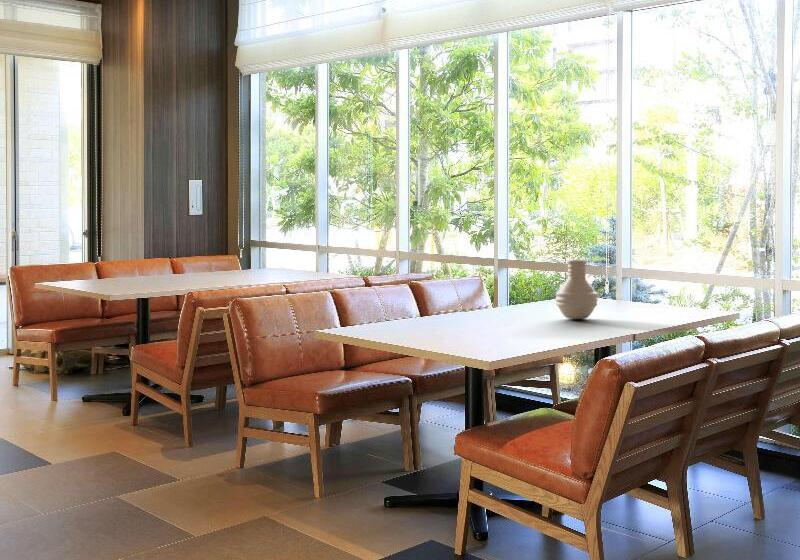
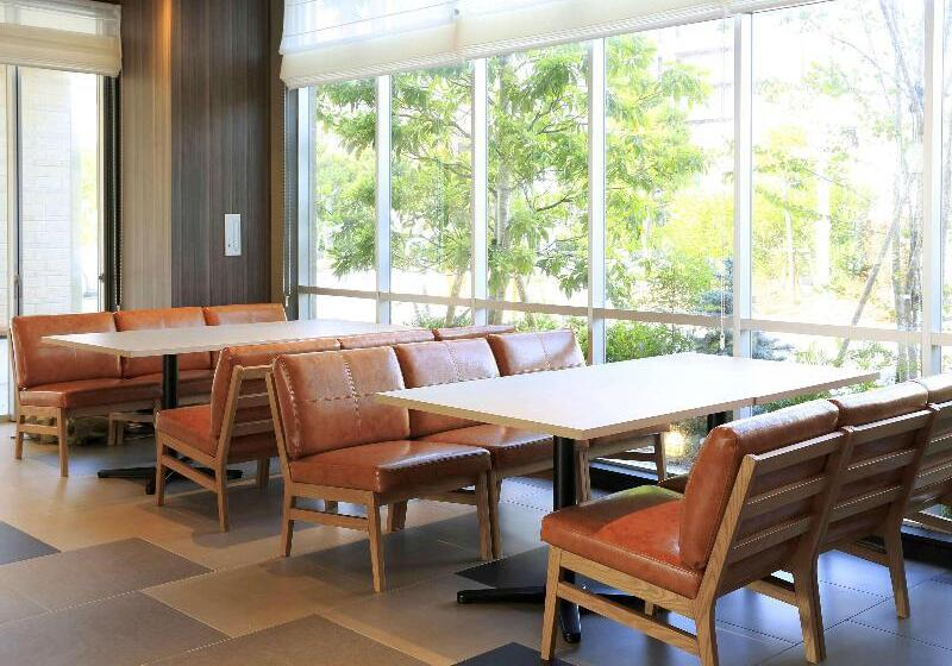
- vase (576, 289)
